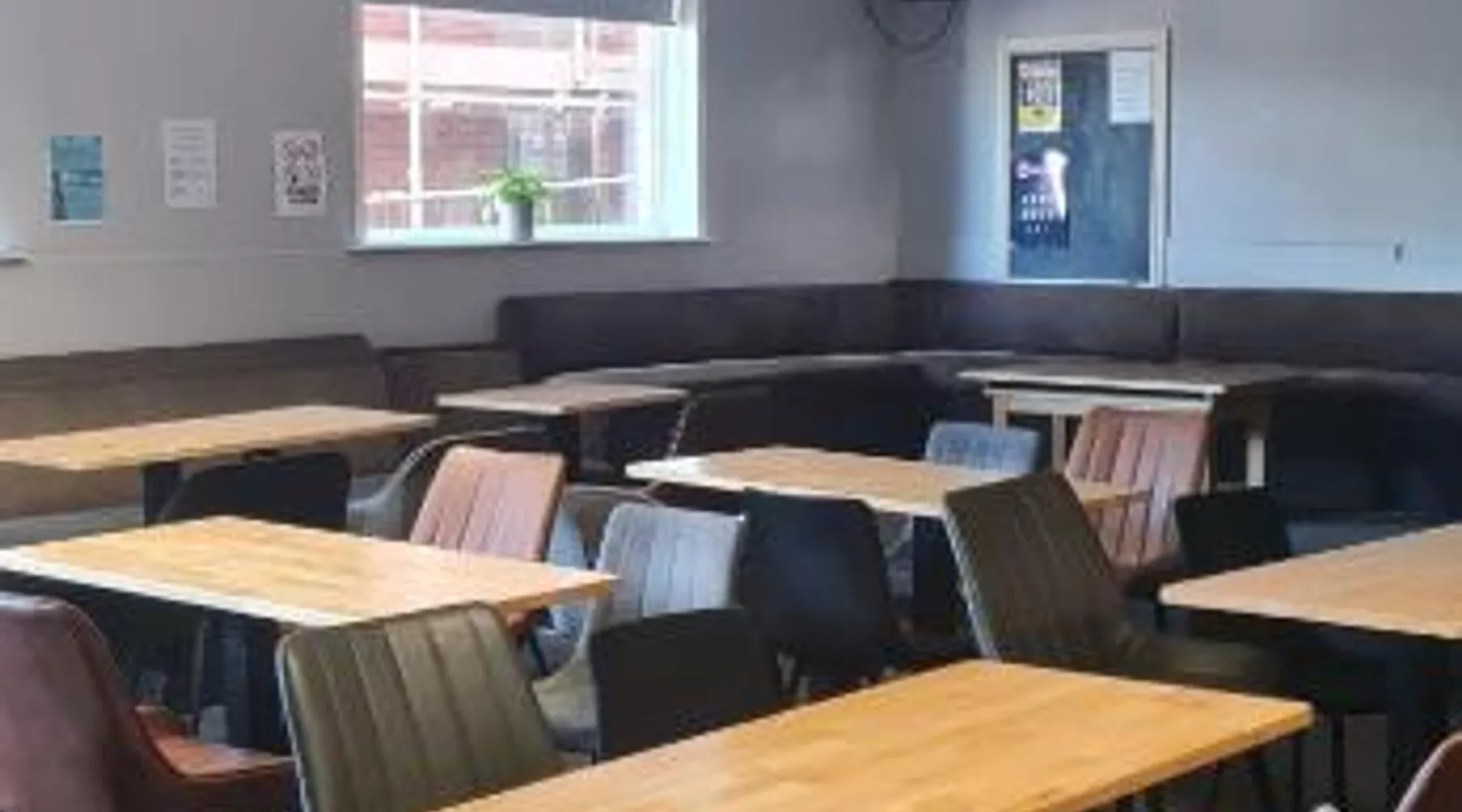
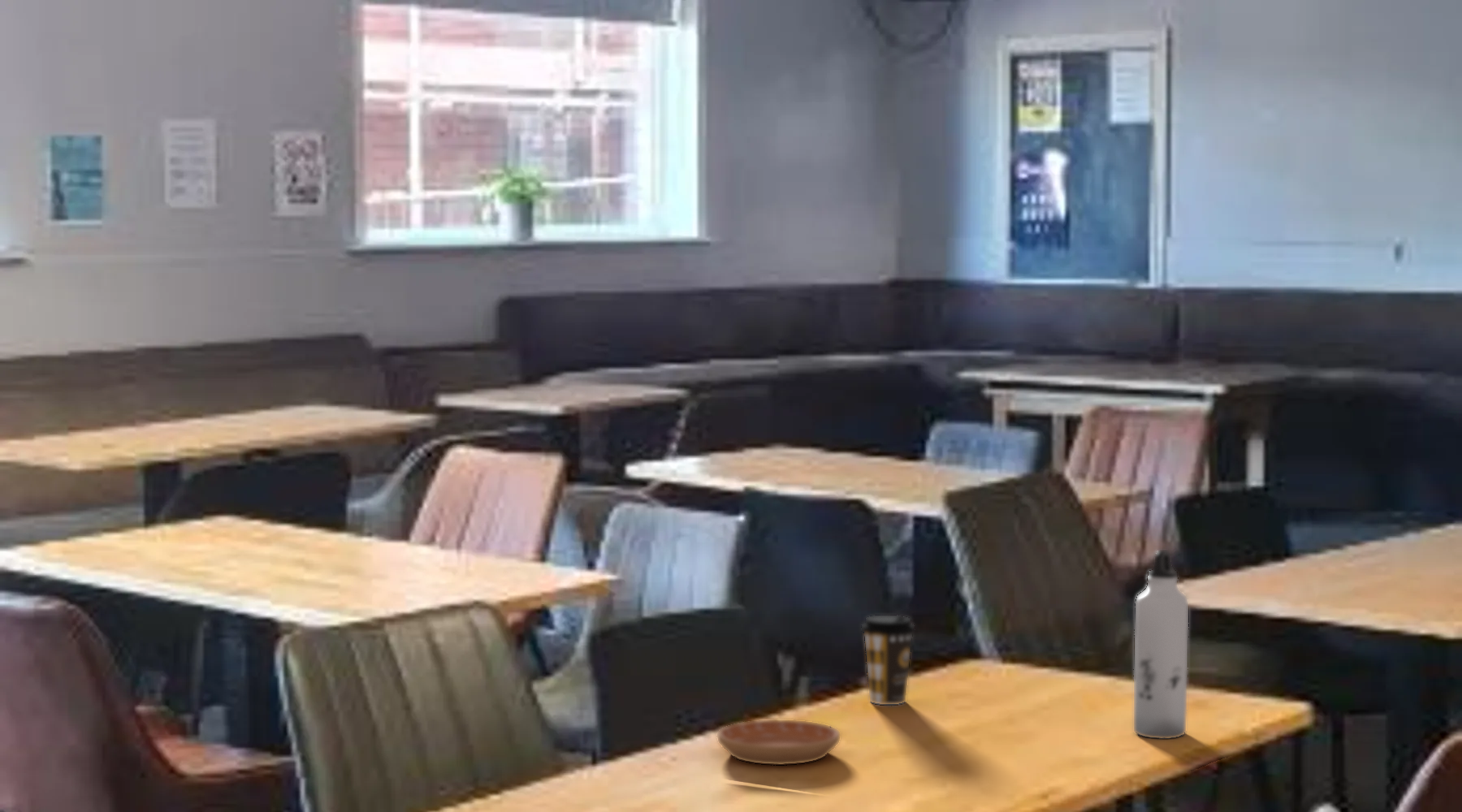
+ water bottle (1161, 641)
+ coffee cup (888, 660)
+ saucer (778, 743)
